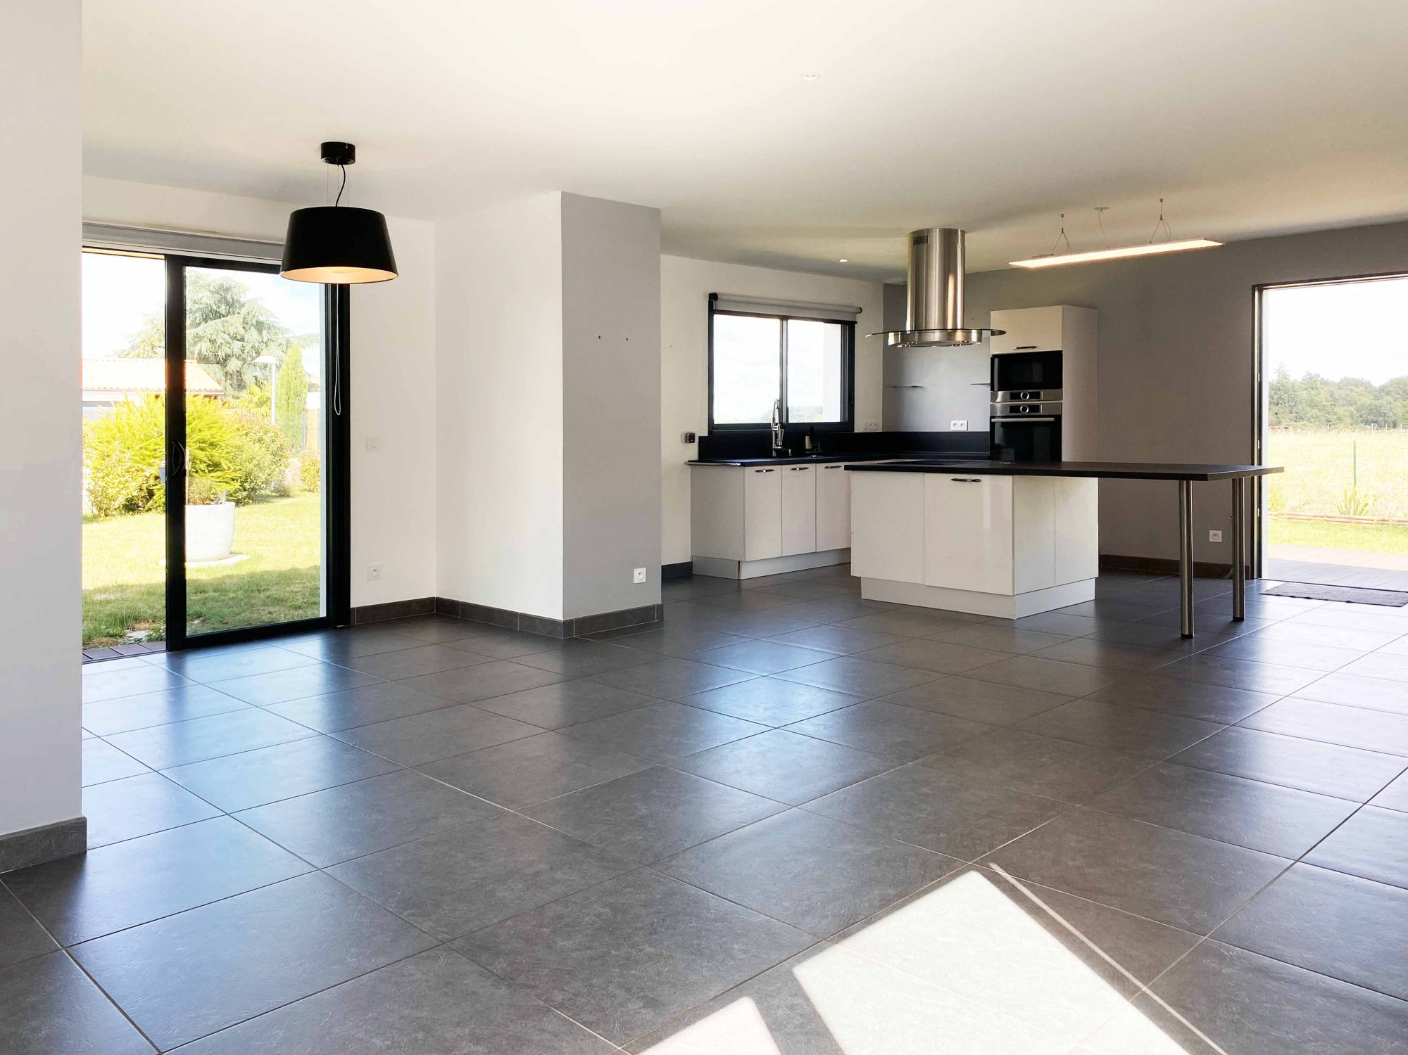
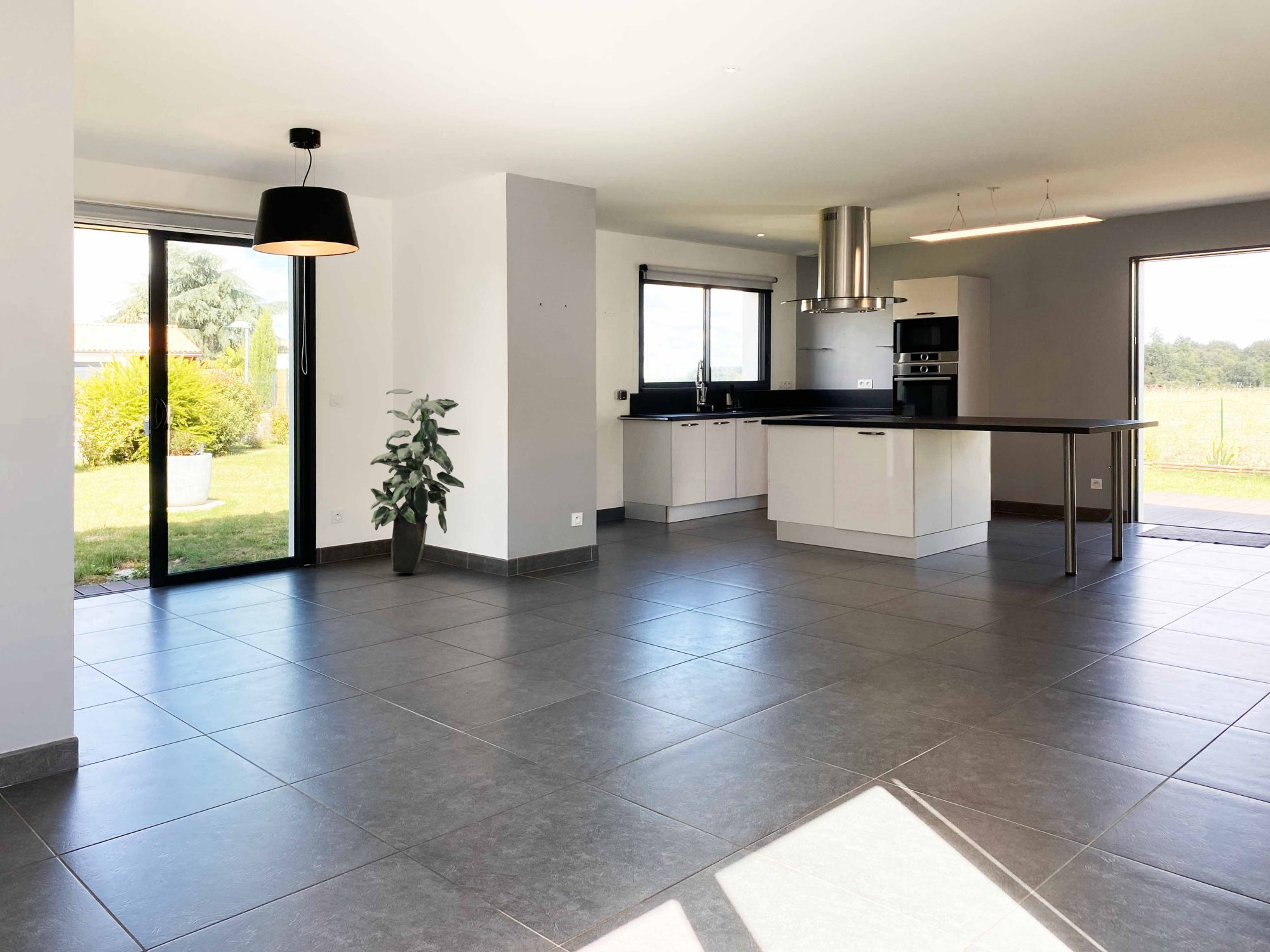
+ indoor plant (412, 480)
